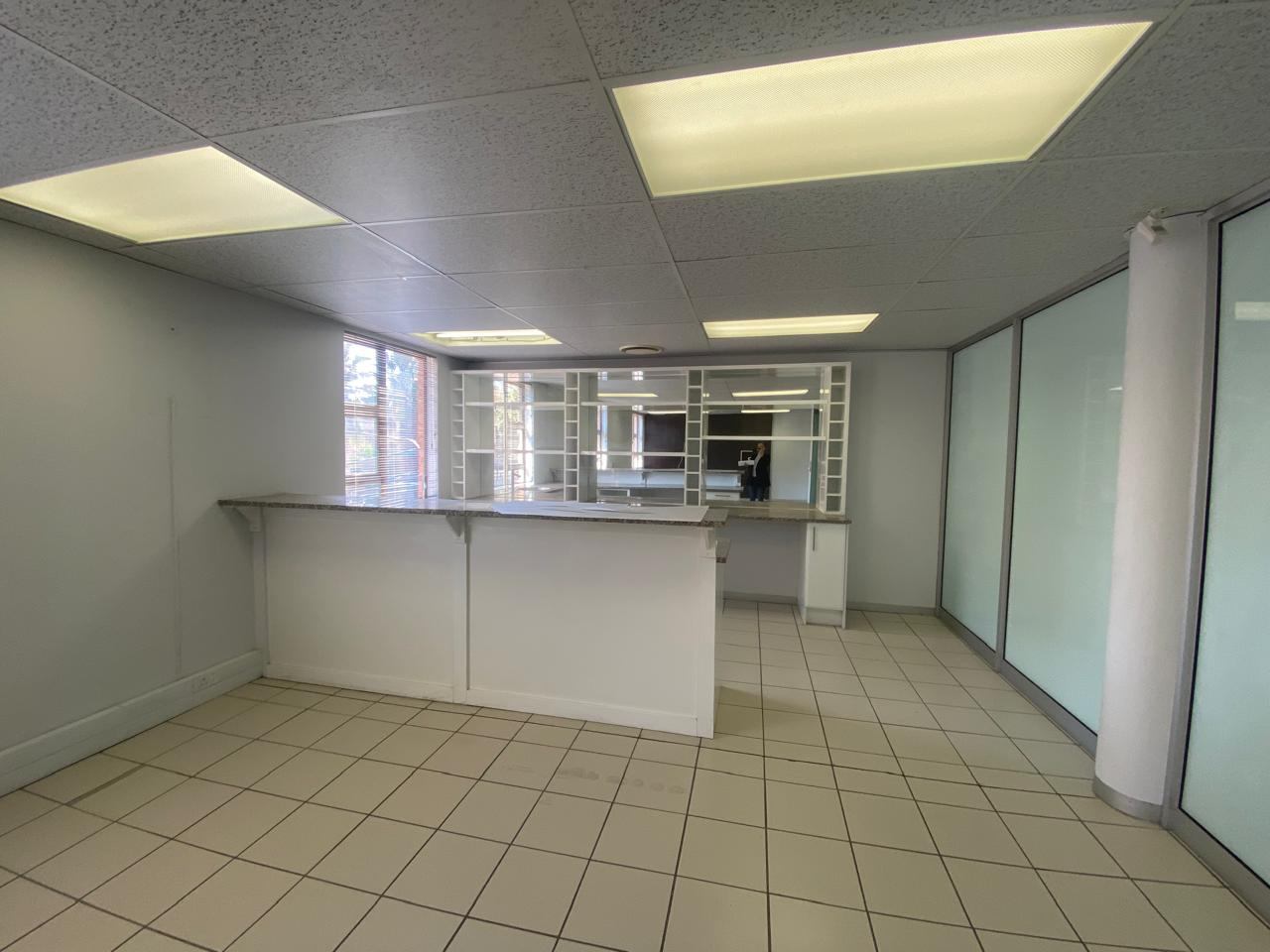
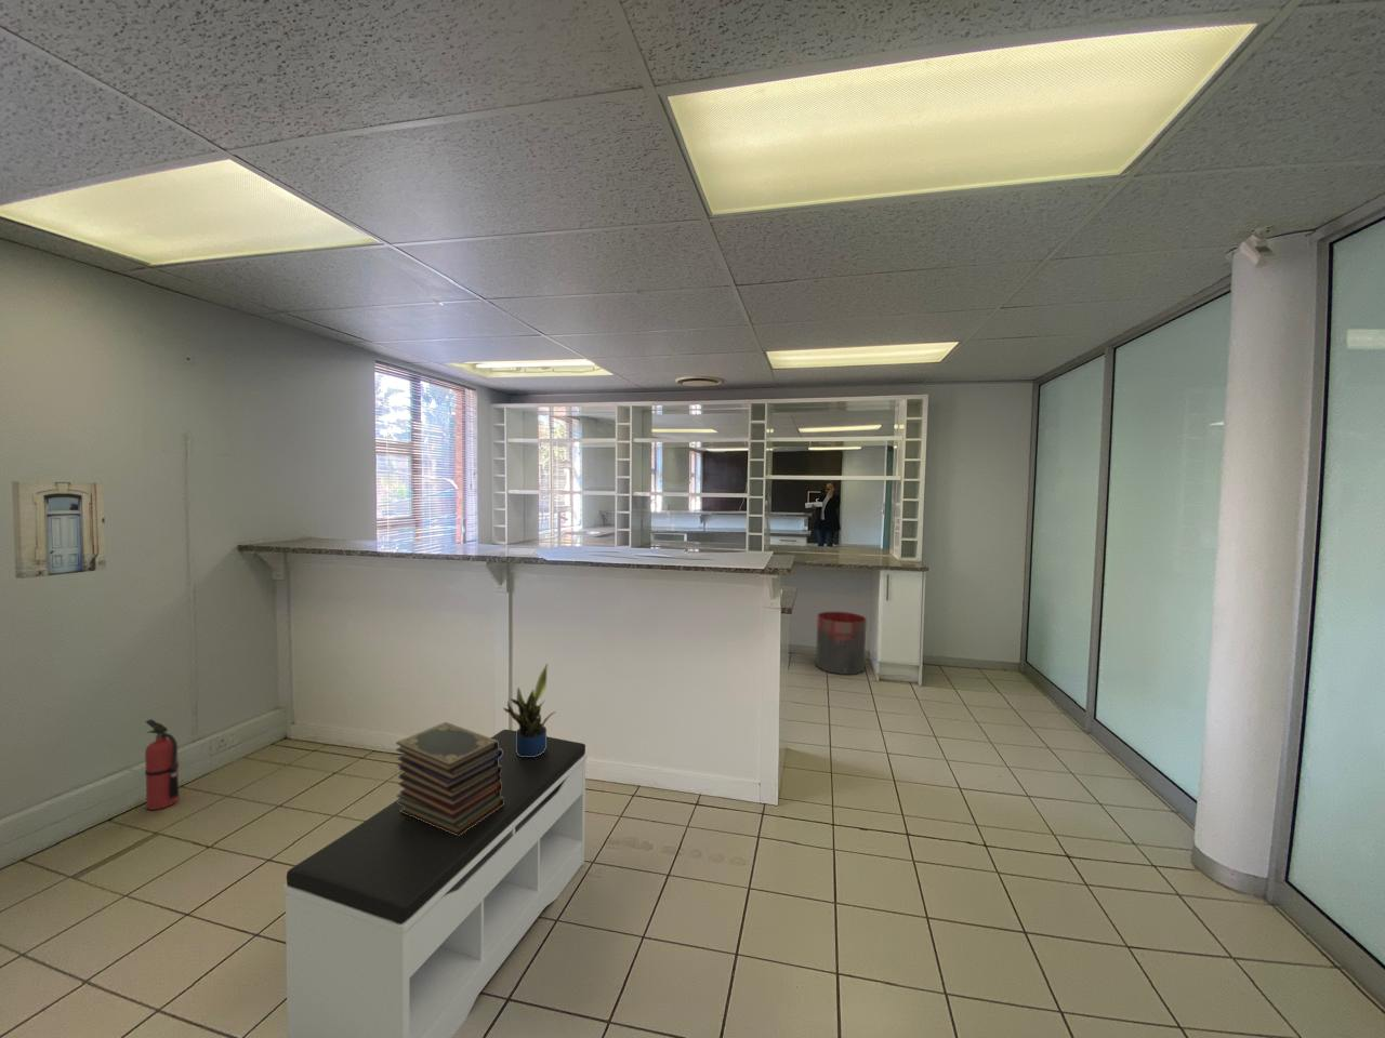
+ potted plant (530, 709)
+ fire extinguisher (162, 762)
+ trash can (840, 641)
+ book stack (449, 774)
+ wall art (62, 528)
+ bench (467, 865)
